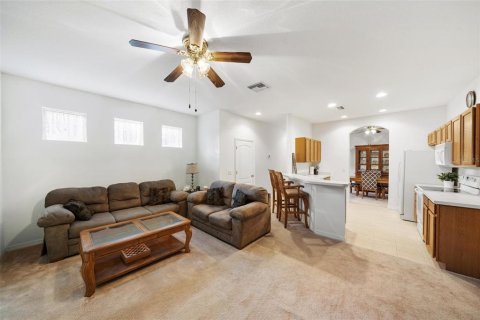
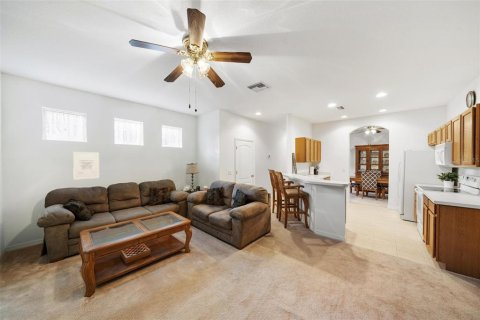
+ wall art (86, 165)
